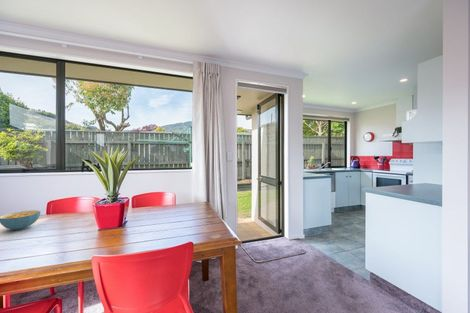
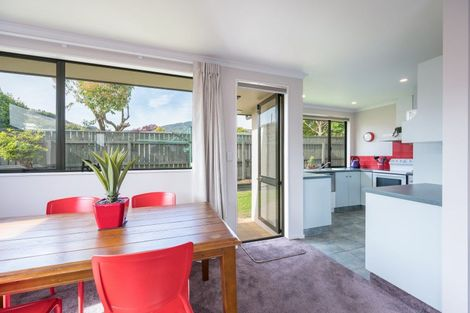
- cereal bowl (20, 221)
